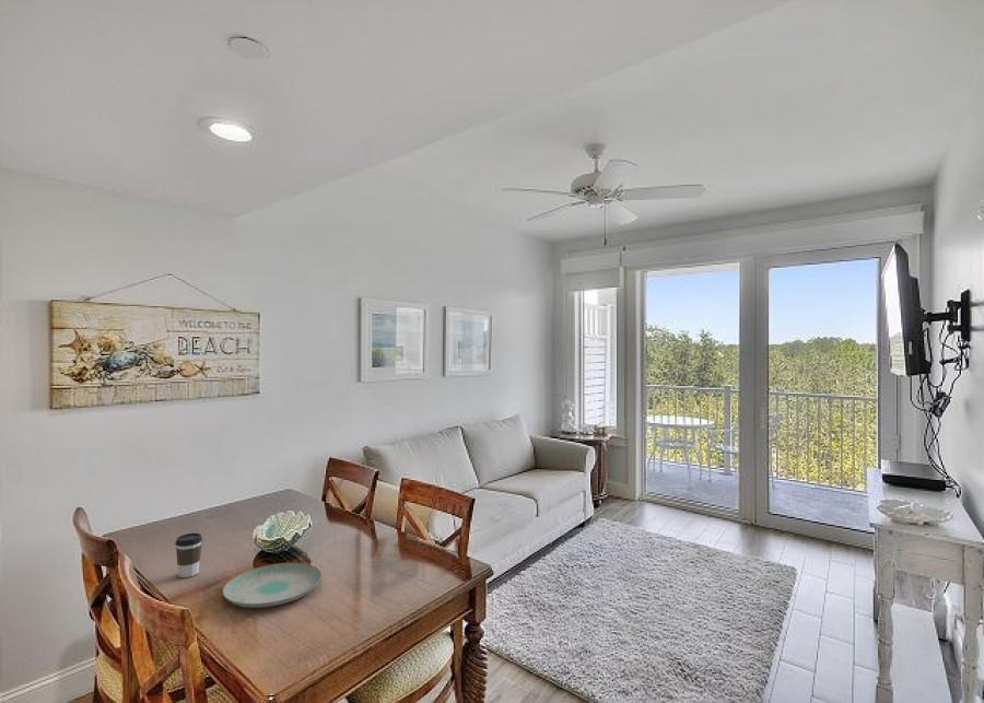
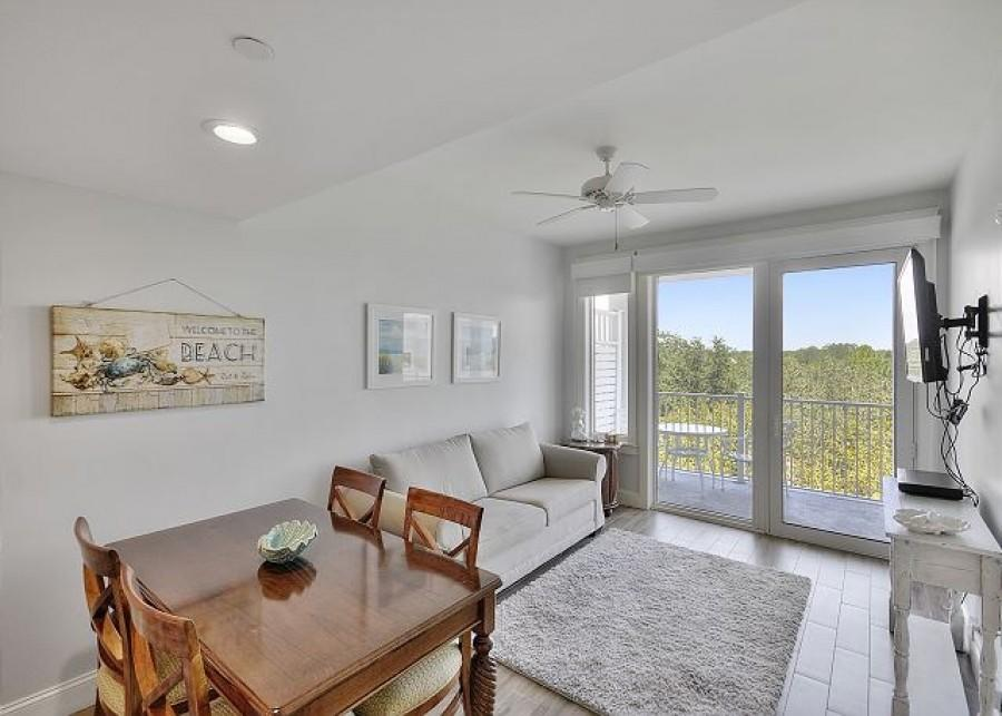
- coffee cup (188, 554)
- plate (273, 584)
